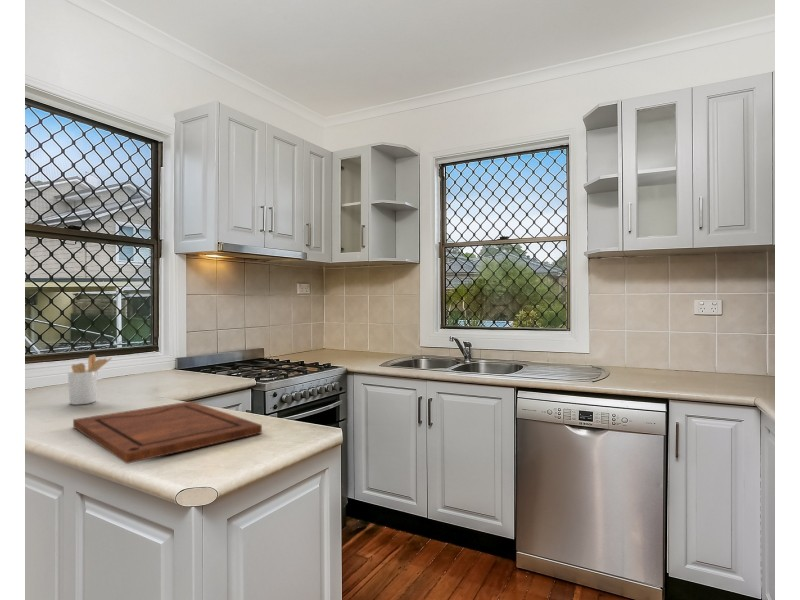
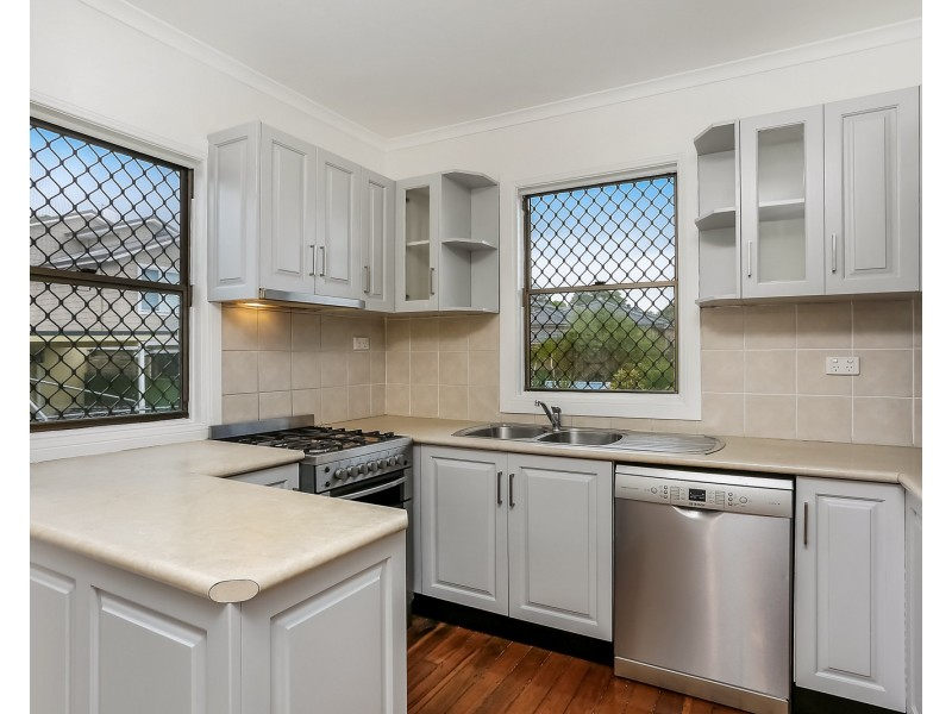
- utensil holder (89, 379)
- cutting board (165, 426)
